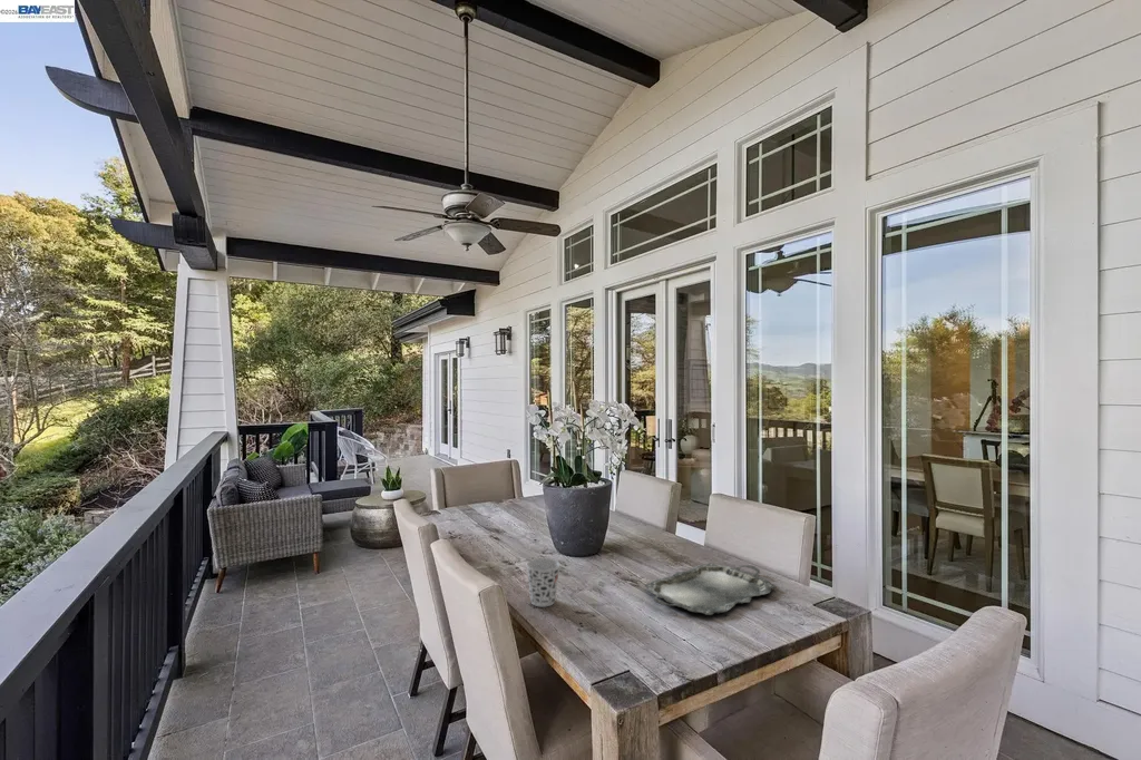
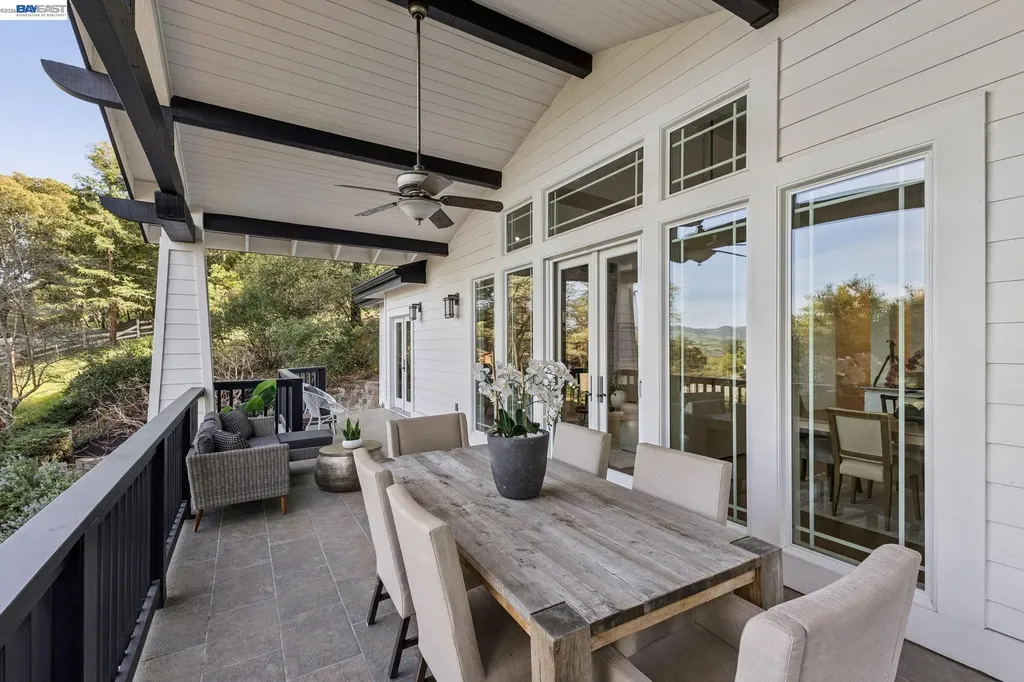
- serving tray (710, 586)
- cup (543, 583)
